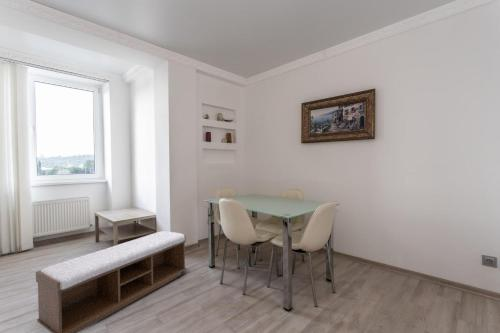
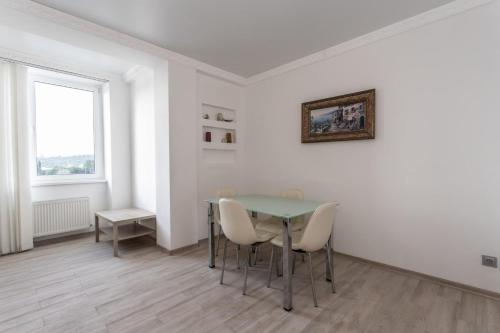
- bench (125, 271)
